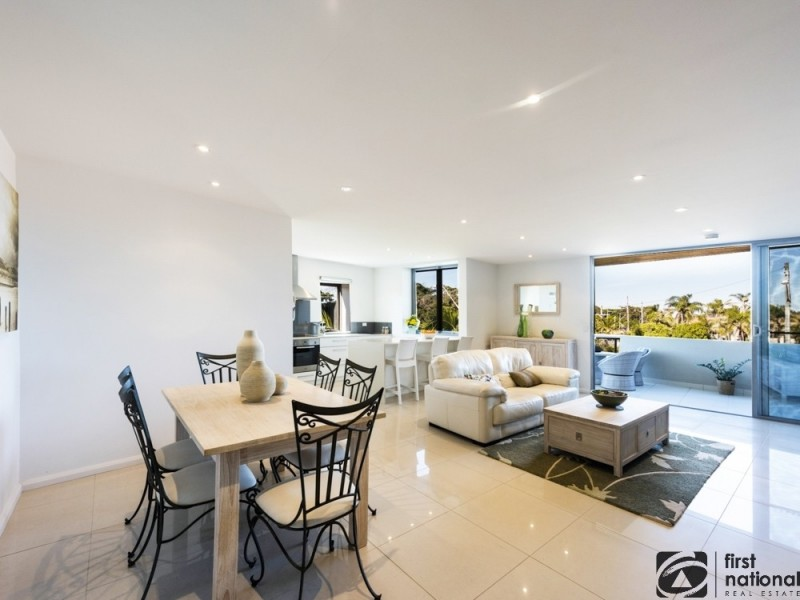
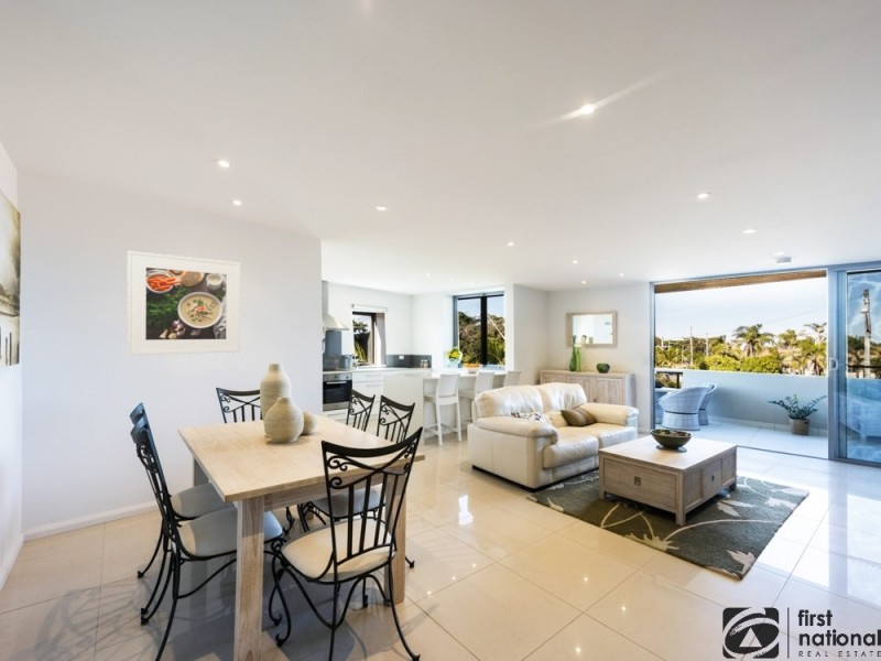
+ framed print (187, 305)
